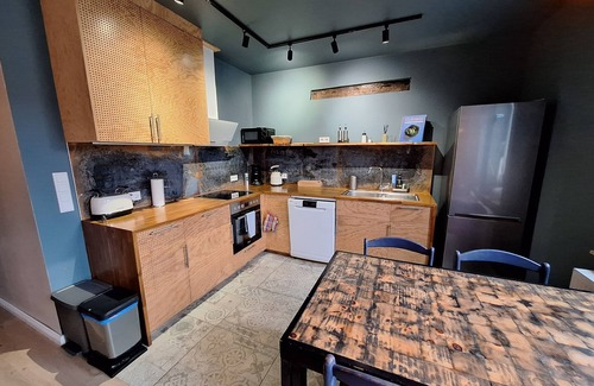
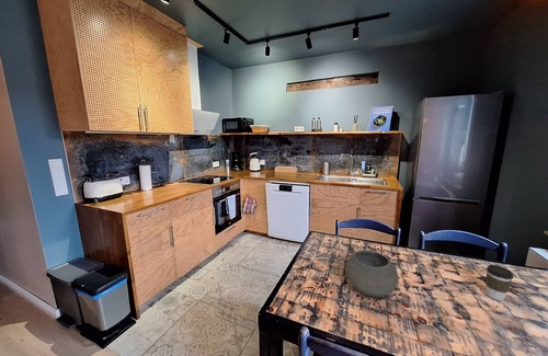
+ bowl (369, 273)
+ coffee cup (496, 283)
